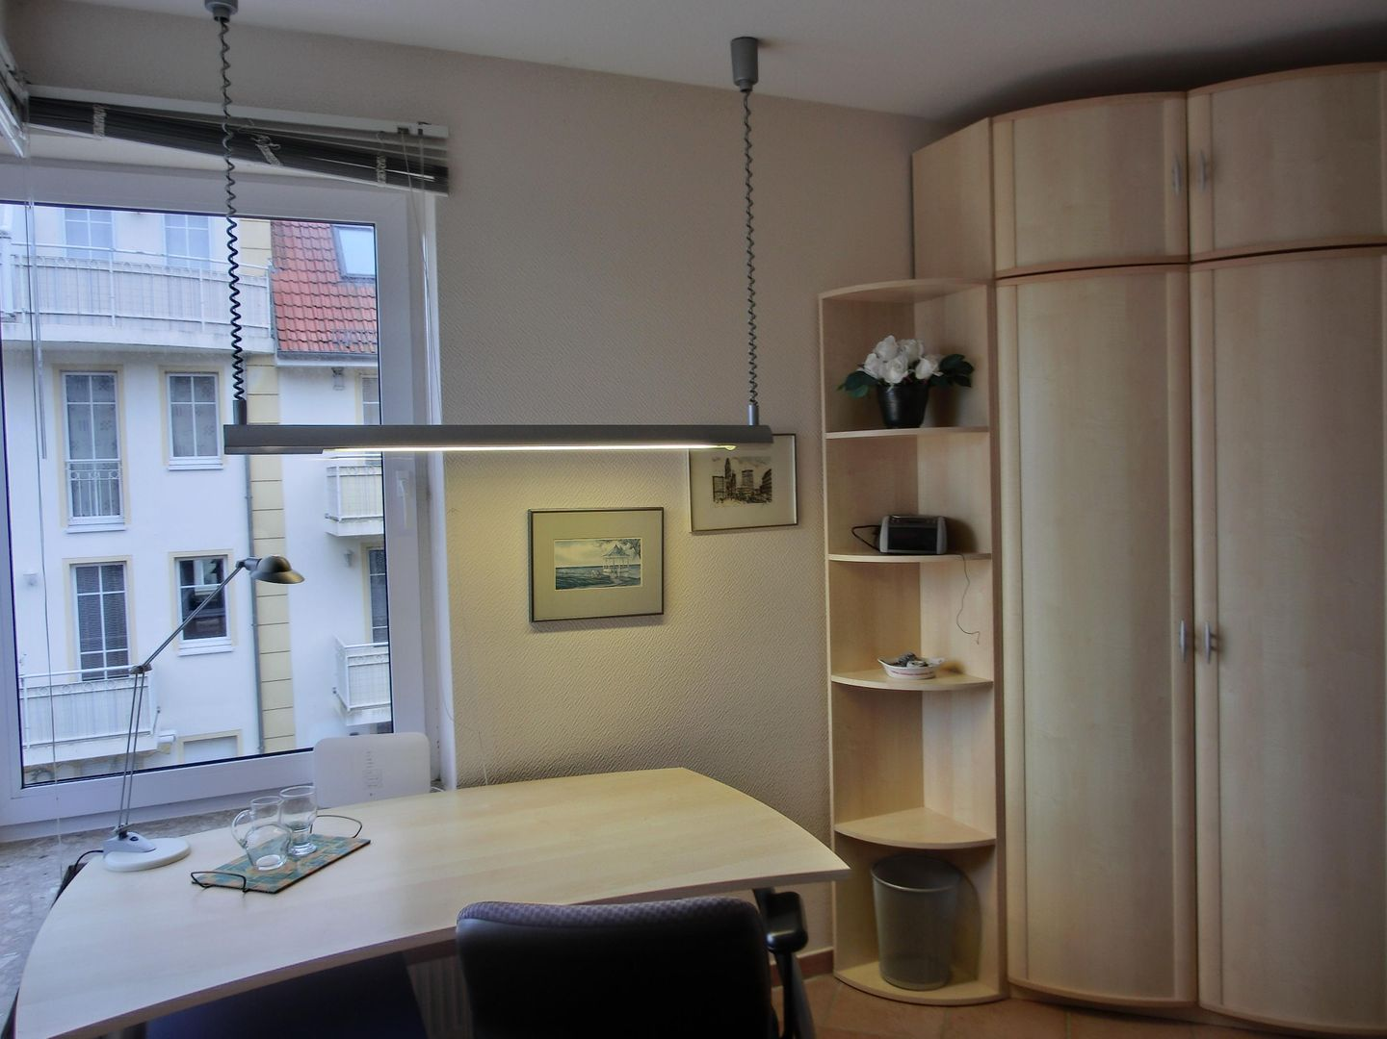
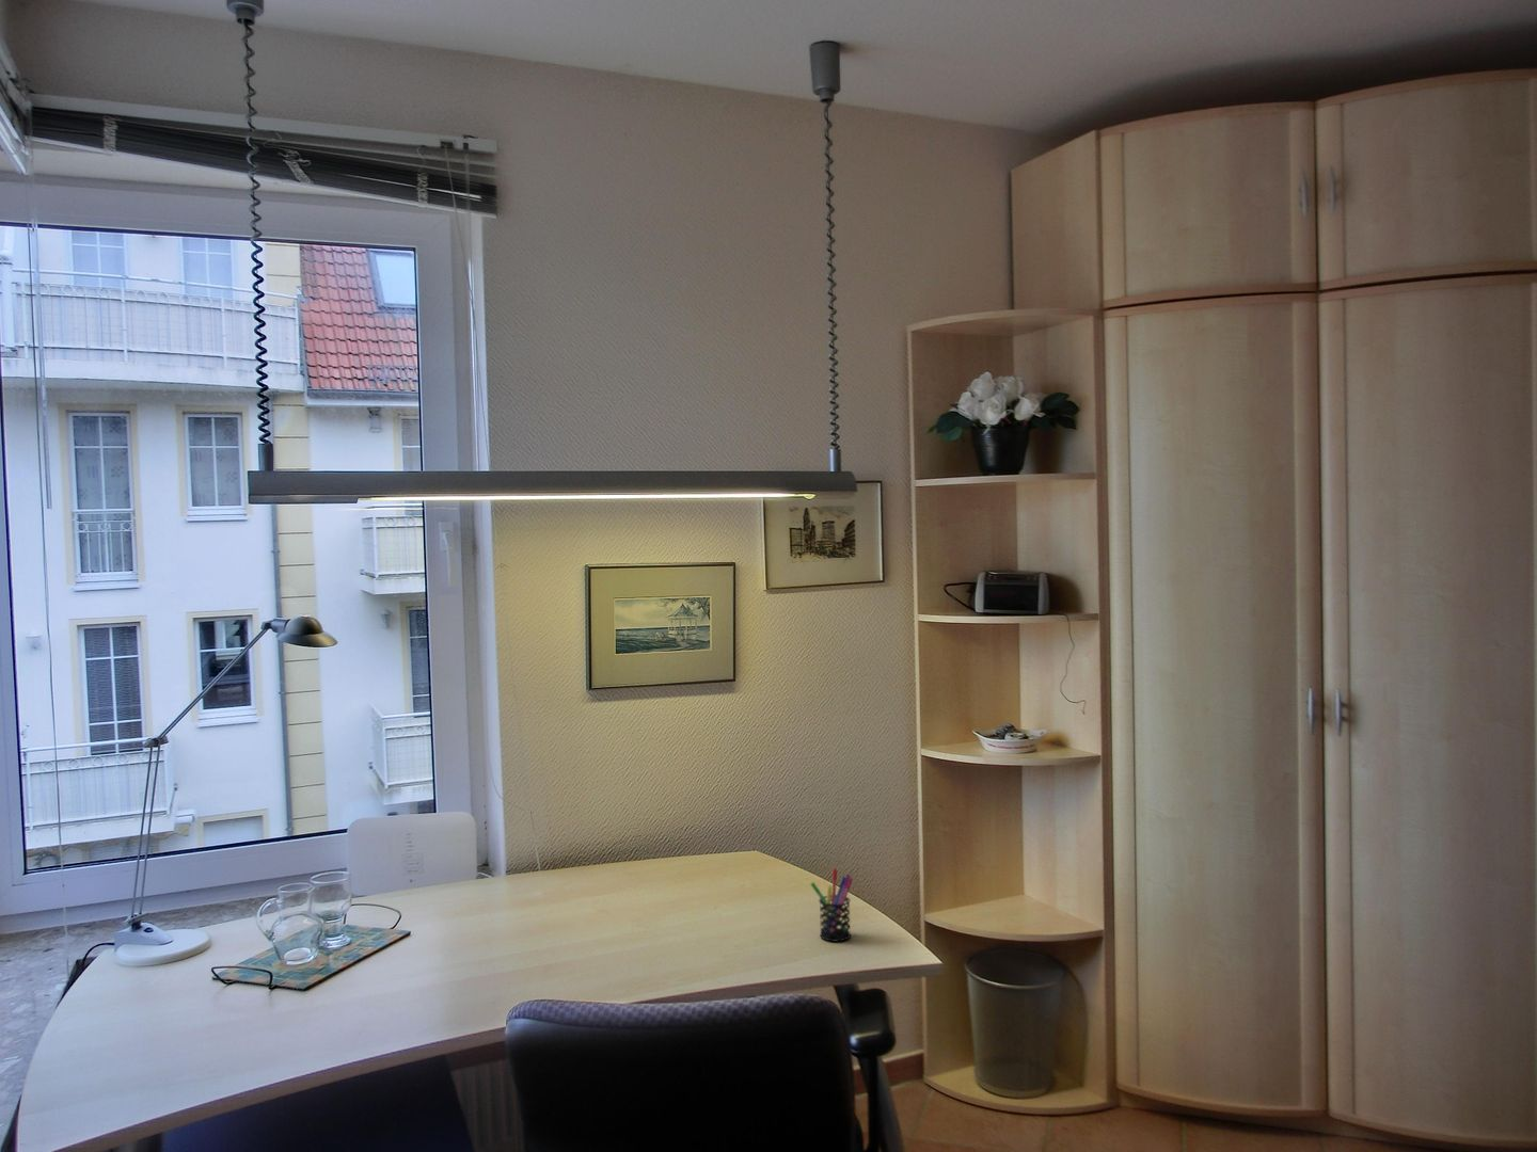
+ pen holder (830, 904)
